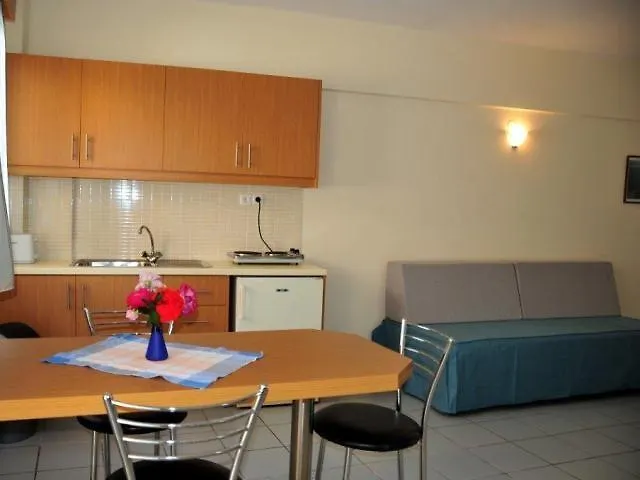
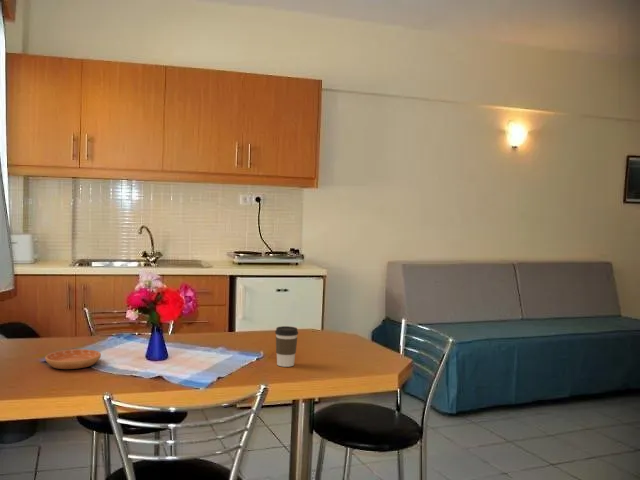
+ saucer (73, 359)
+ coffee cup (286, 346)
